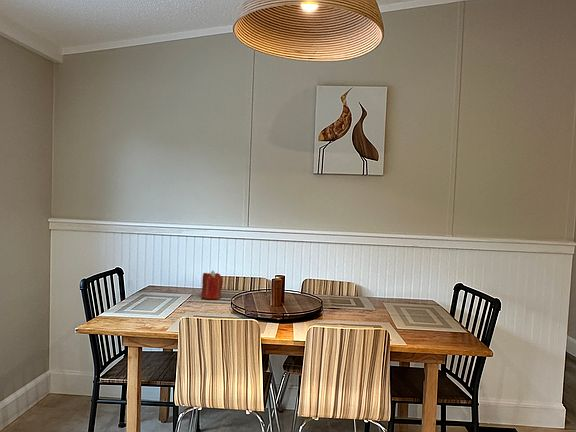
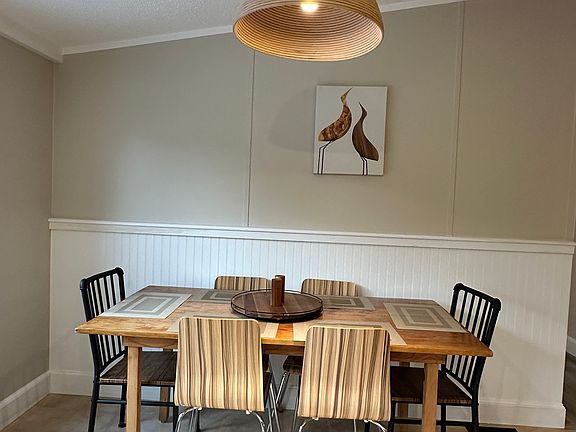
- candle (211, 283)
